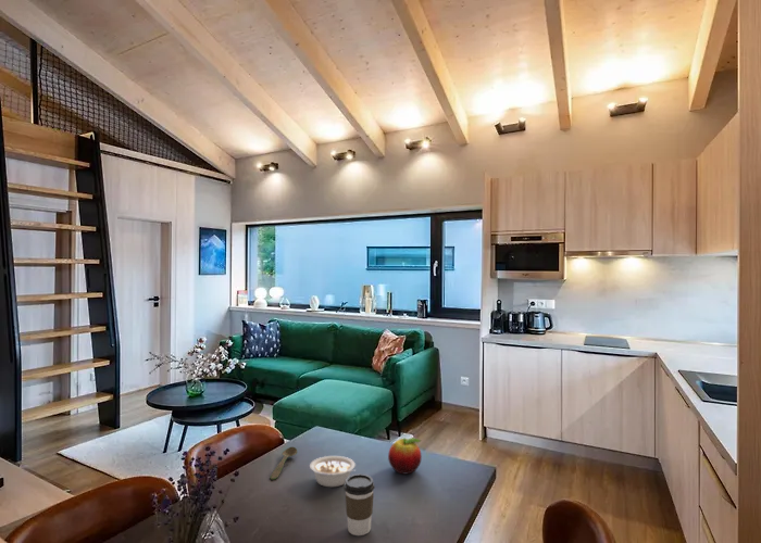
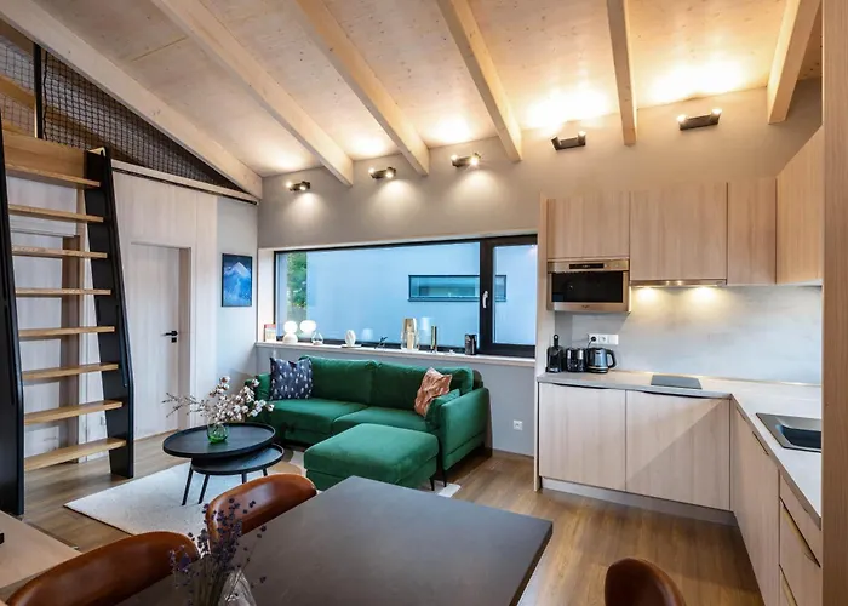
- fruit (404, 454)
- coffee cup (359, 504)
- legume (334, 470)
- spoon (283, 462)
